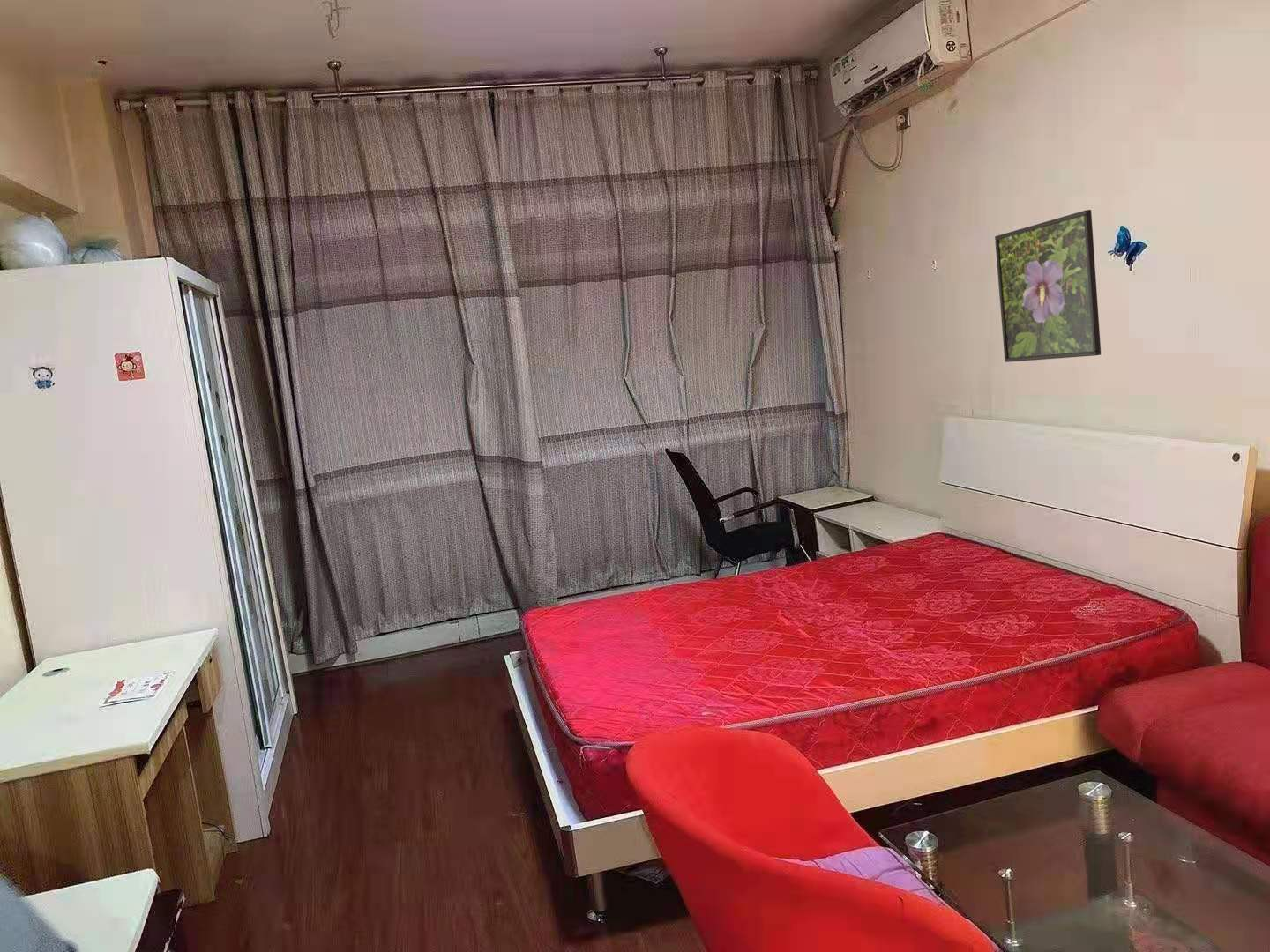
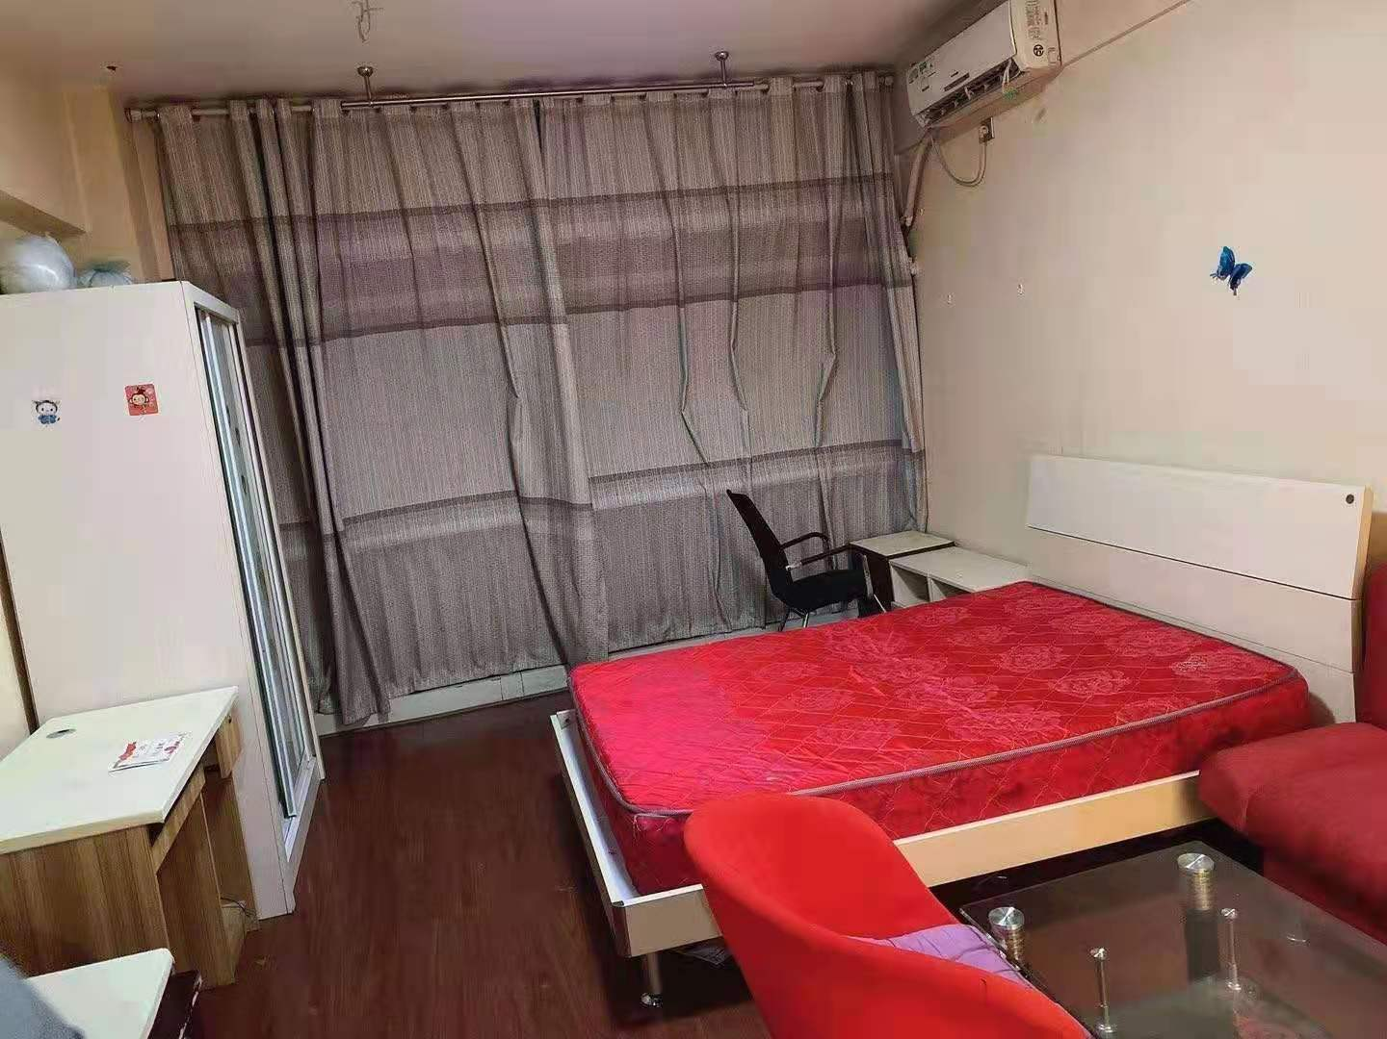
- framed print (1044, 292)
